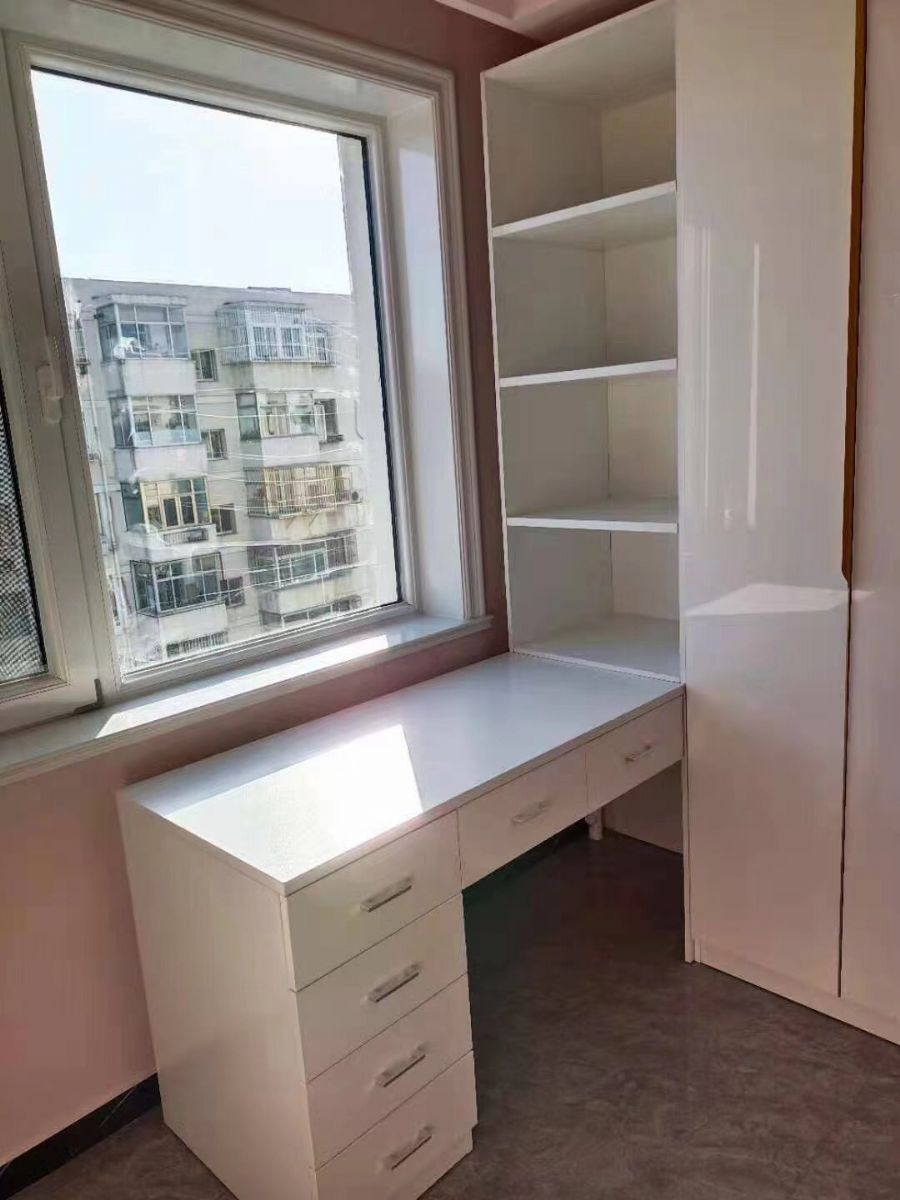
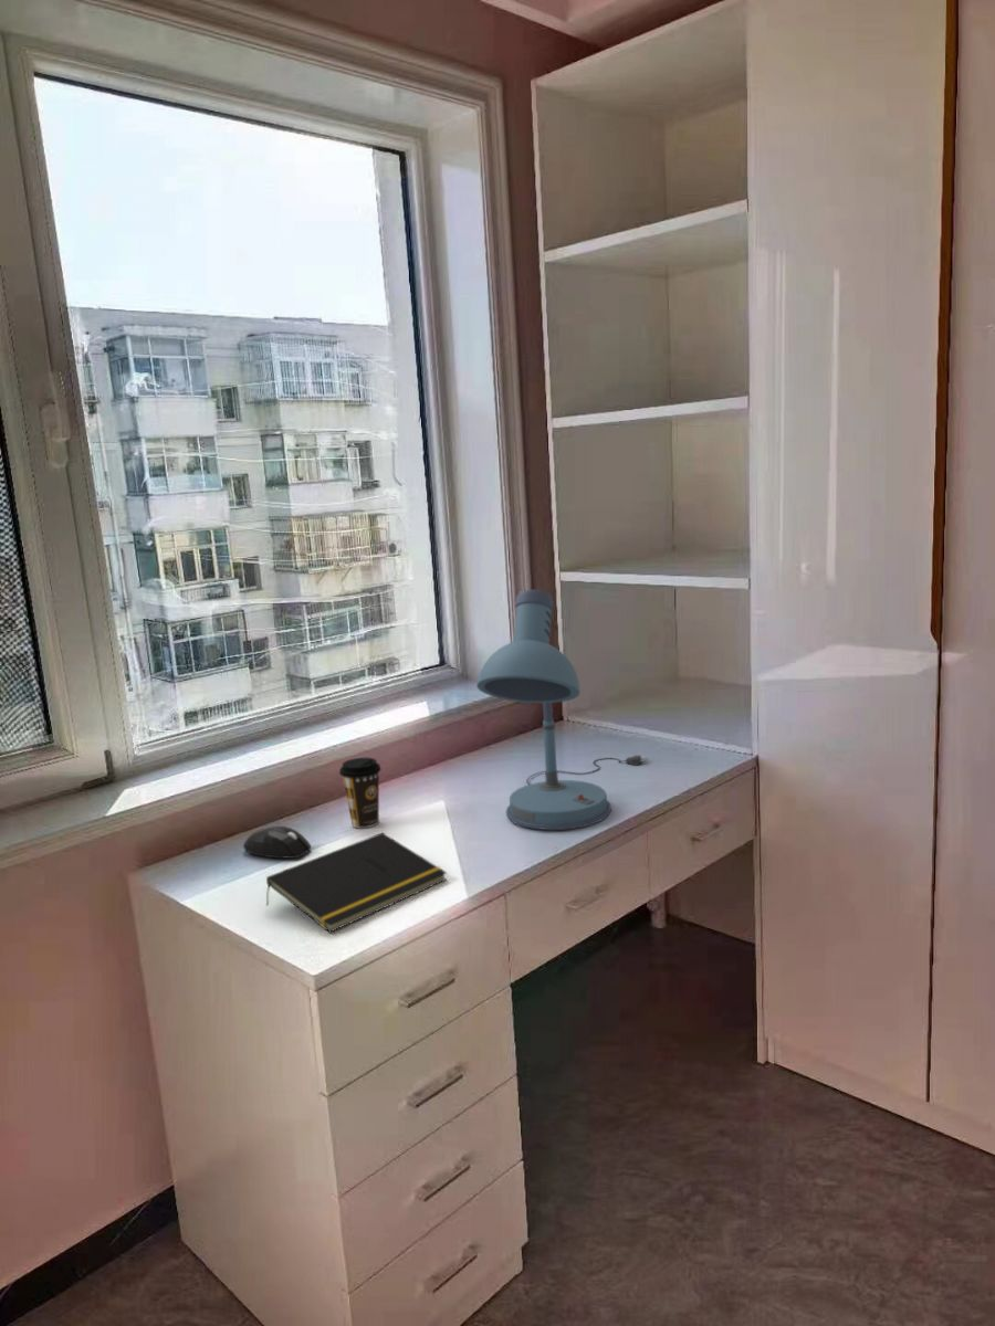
+ coffee cup (362, 792)
+ desk lamp (568, 690)
+ notepad (358, 877)
+ mouse (274, 840)
